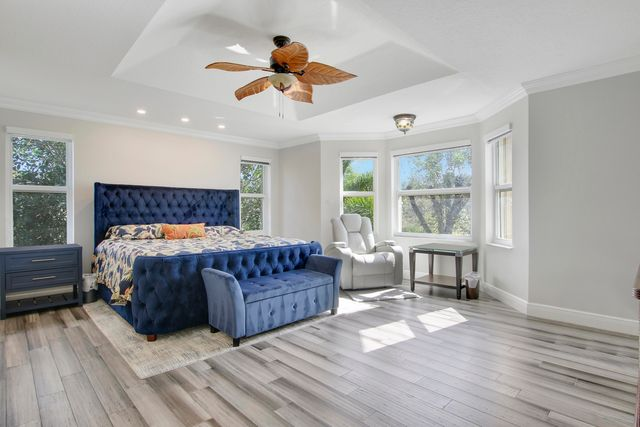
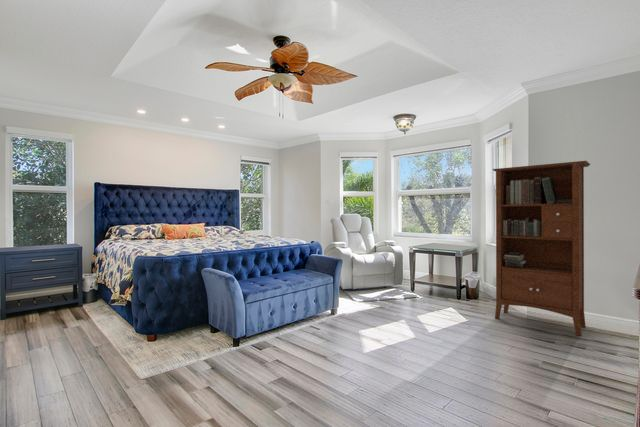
+ bookcase (538, 244)
